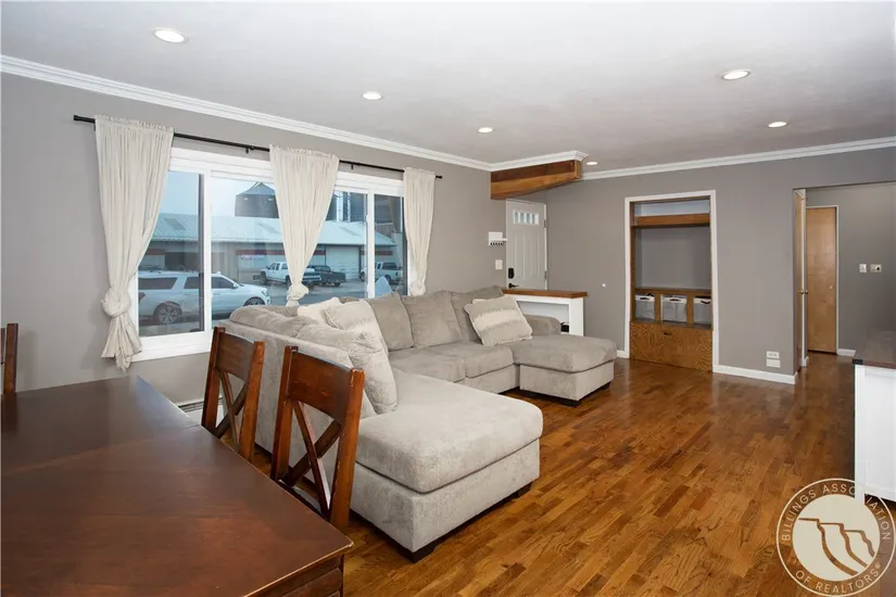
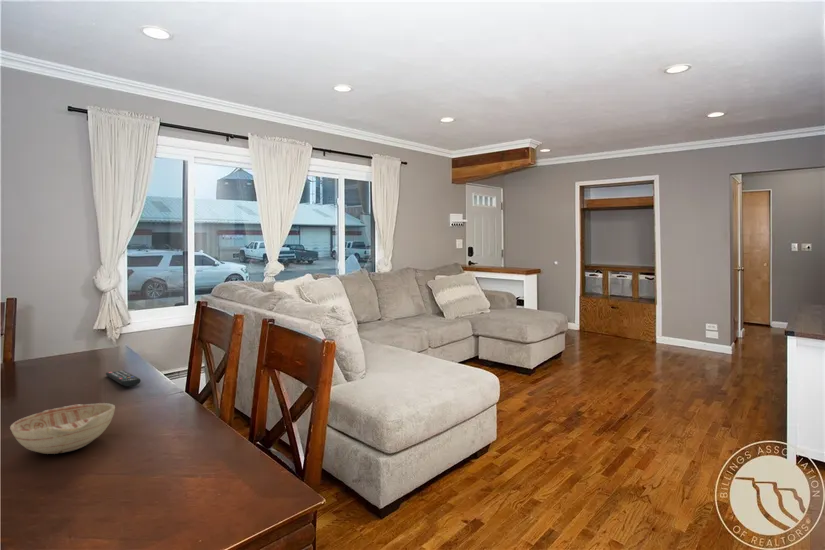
+ remote control (122, 378)
+ decorative bowl (65, 429)
